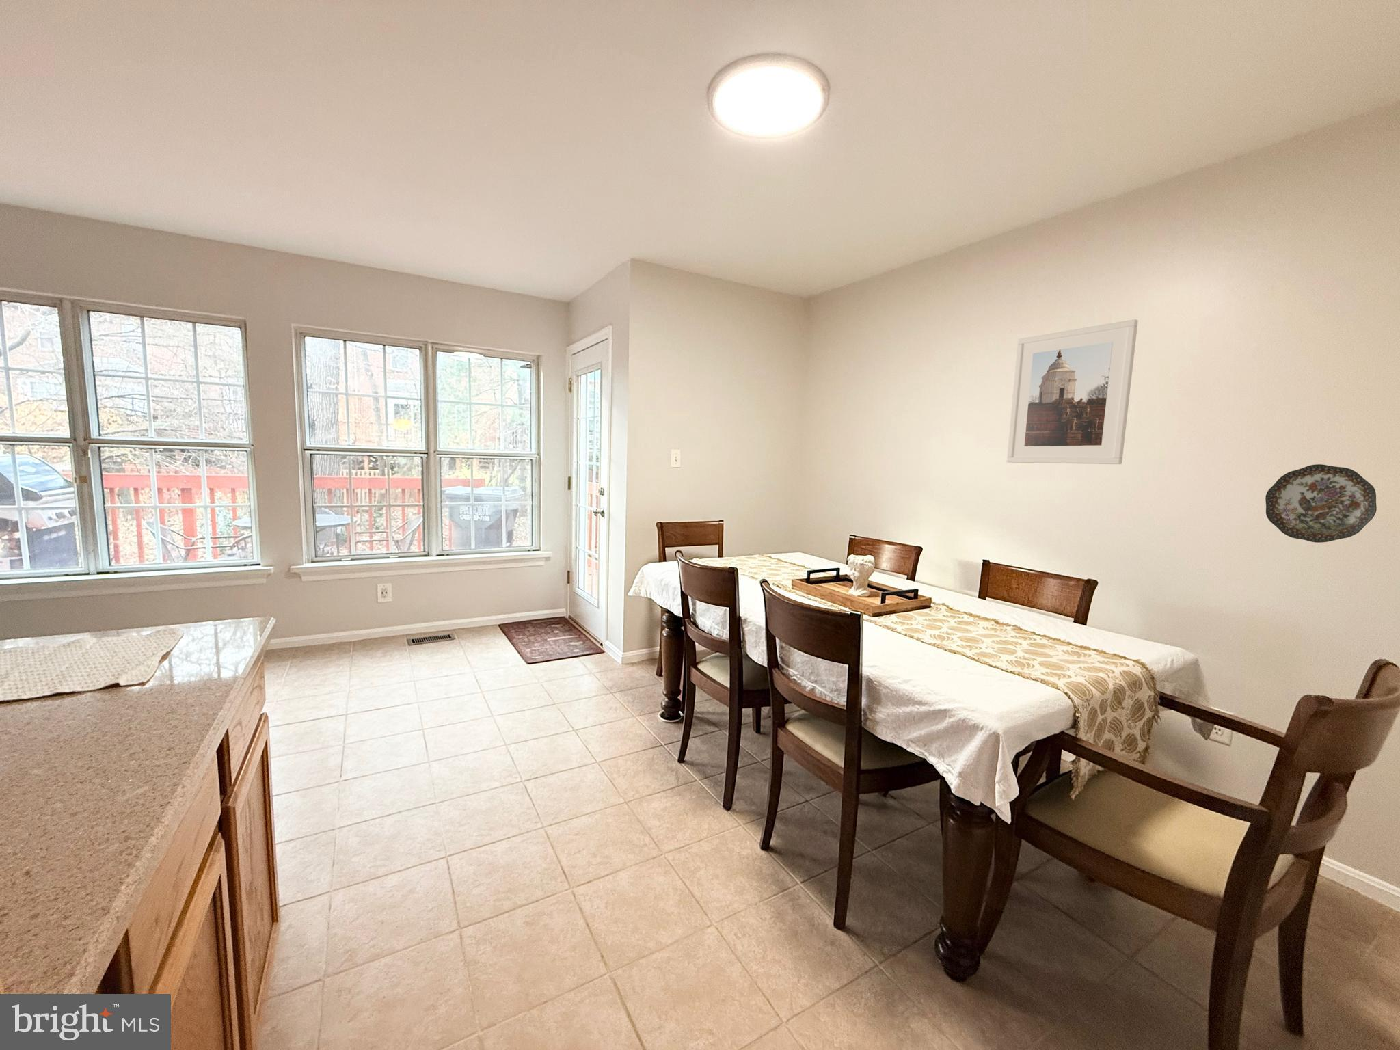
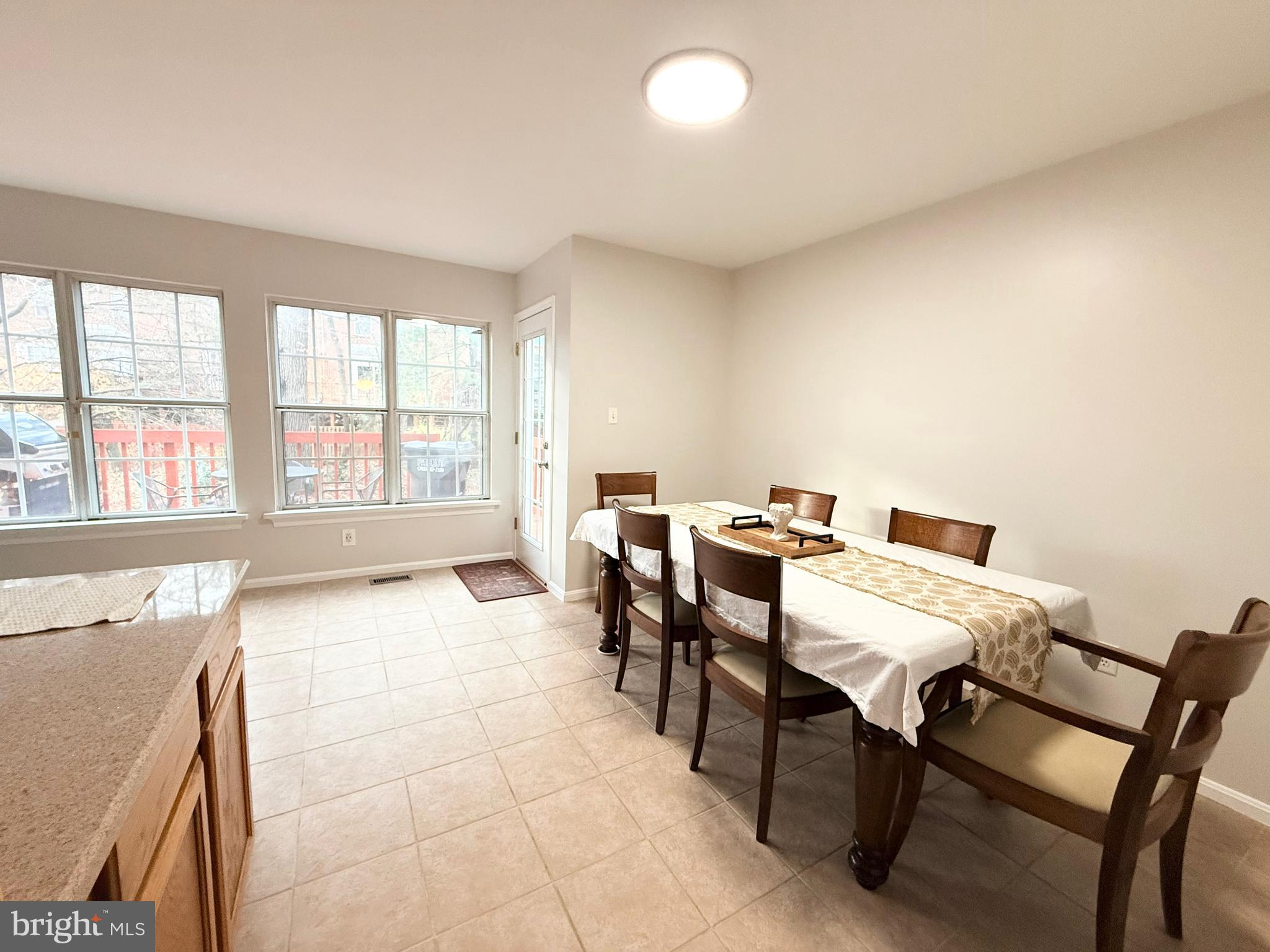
- decorative plate (1318, 503)
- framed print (1066, 397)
